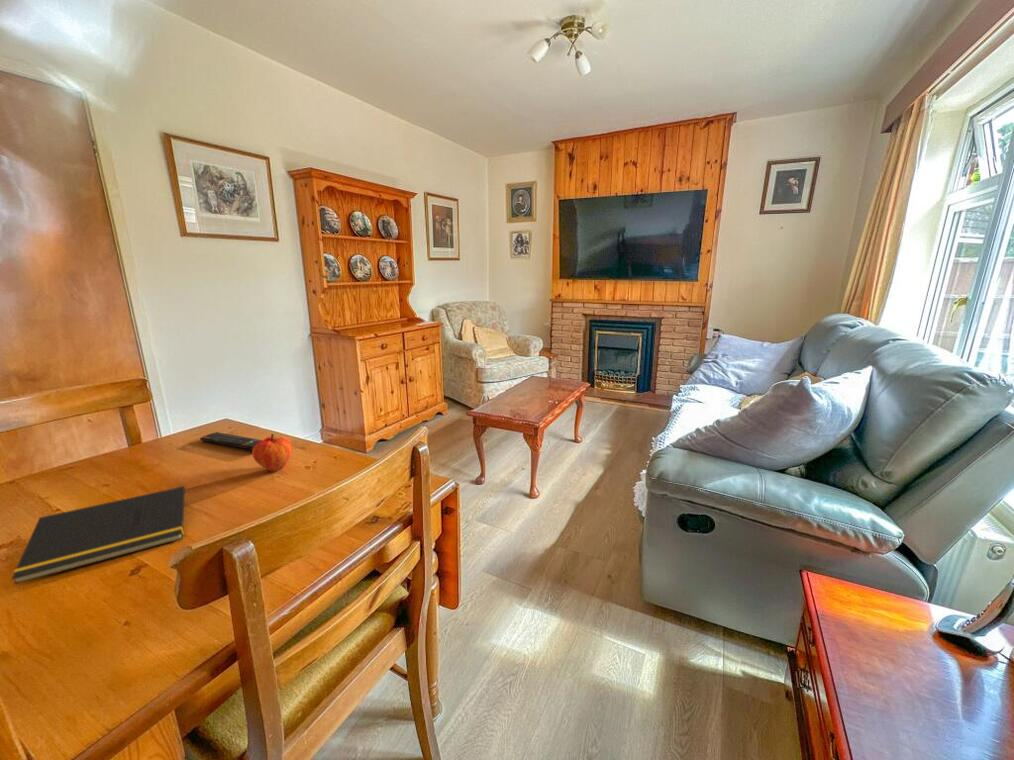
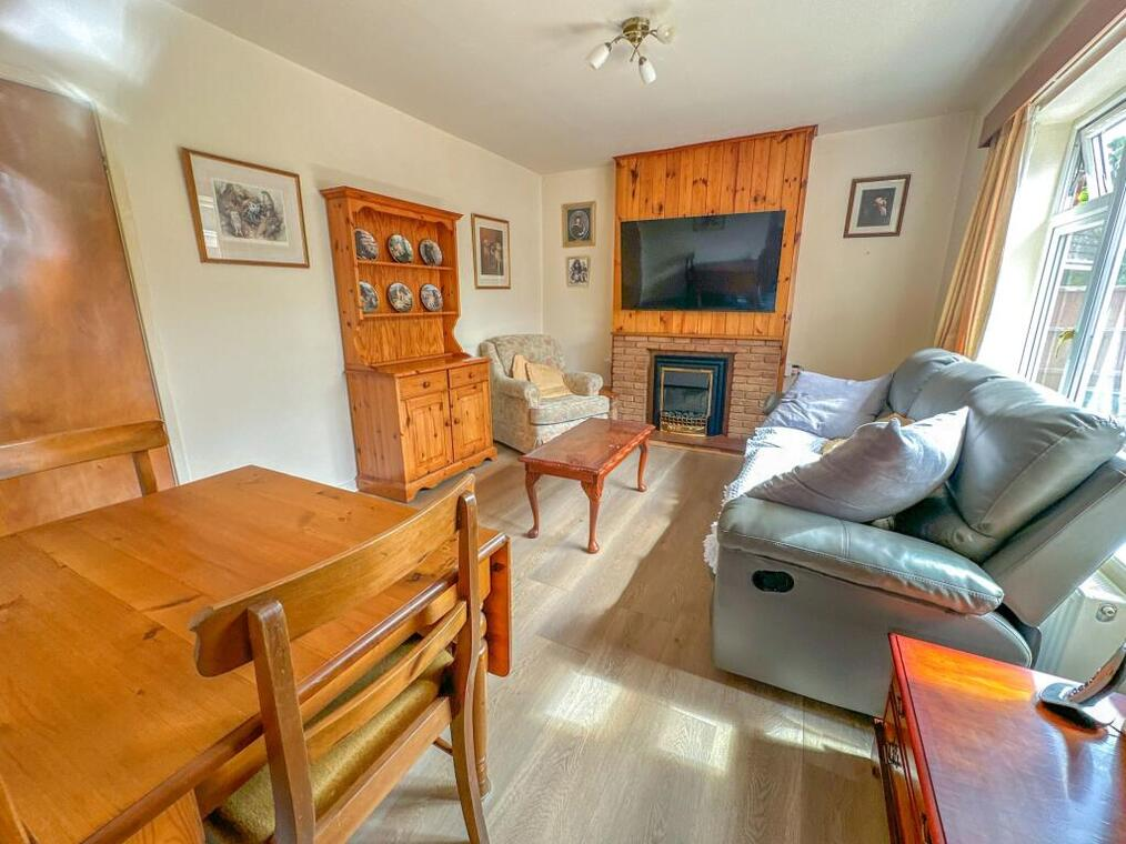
- remote control (235, 441)
- notepad (111, 528)
- fruit (273, 451)
